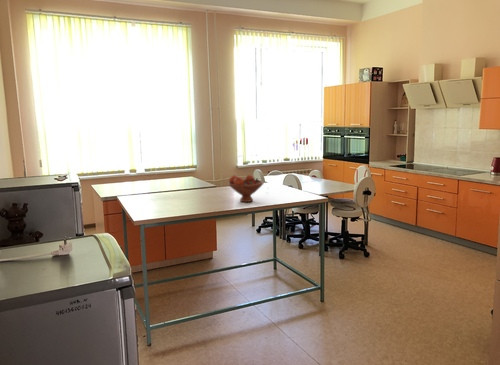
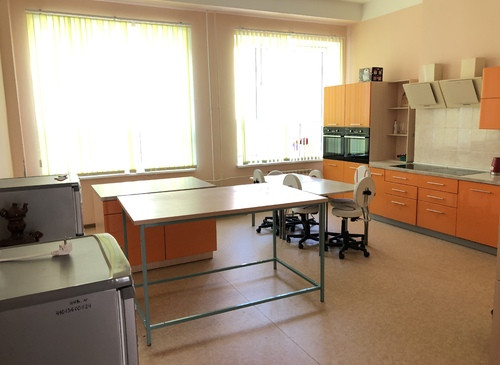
- fruit bowl (246, 188)
